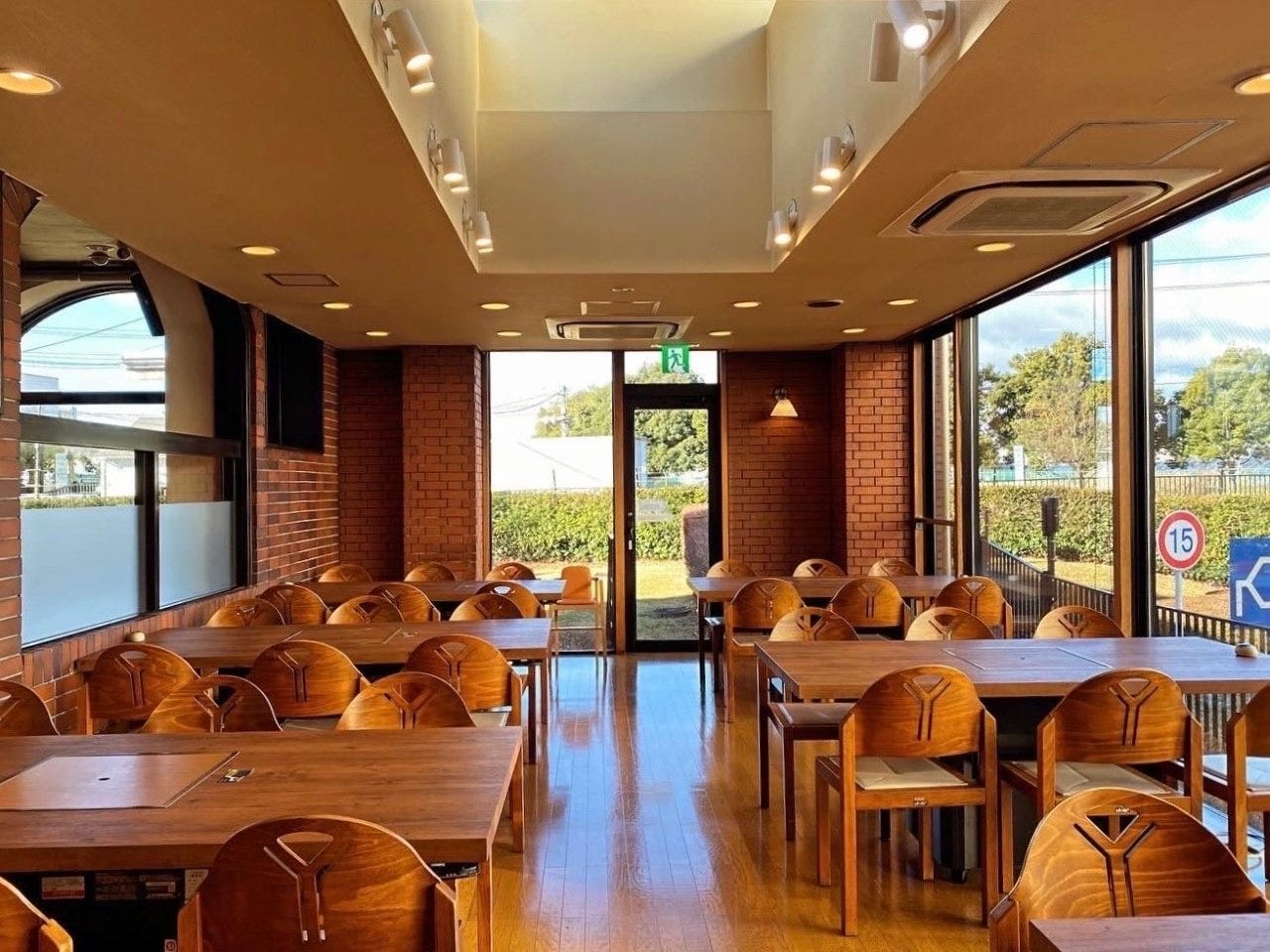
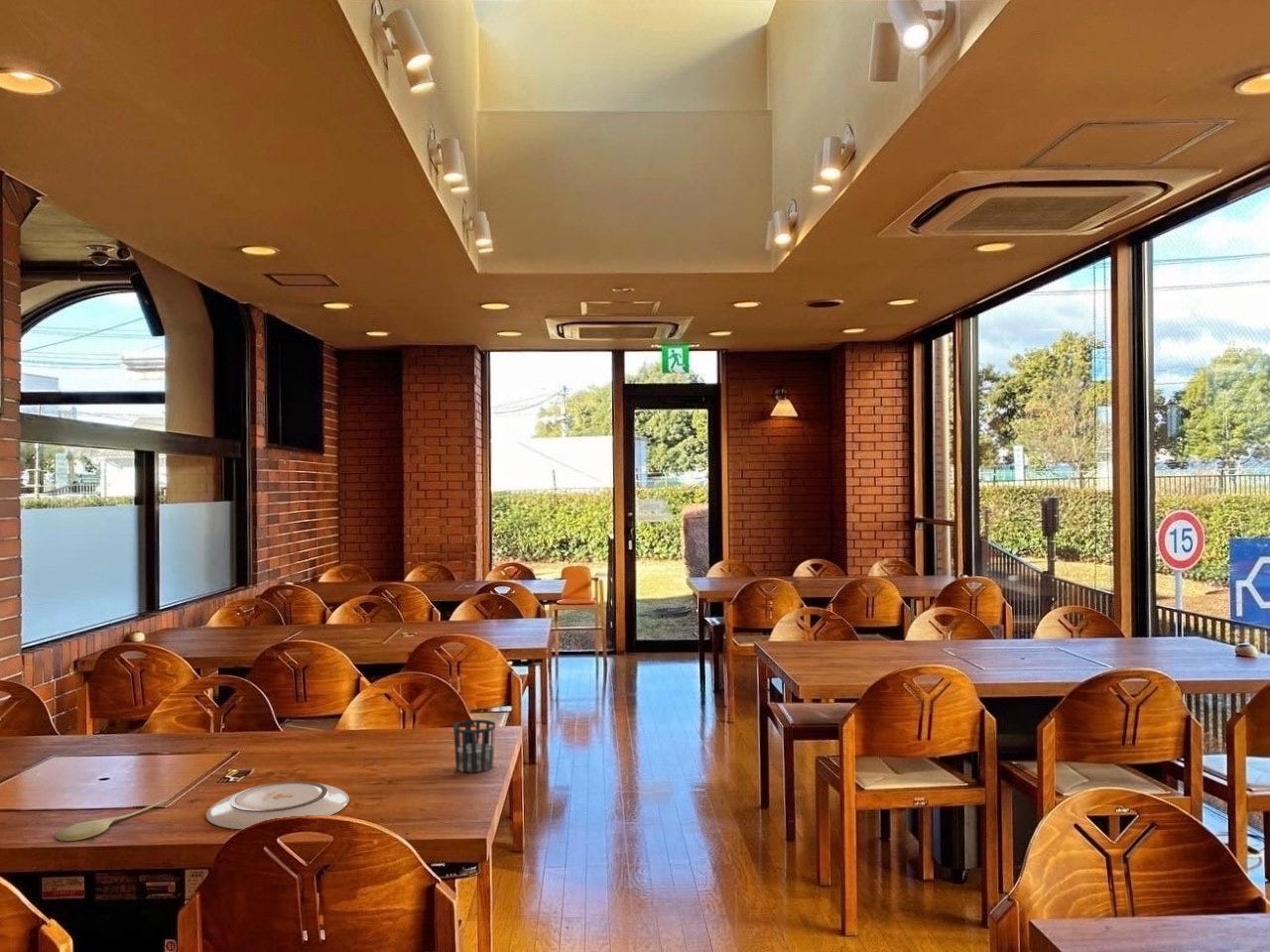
+ plate (279, 800)
+ cup (474, 746)
+ spoon (116, 817)
